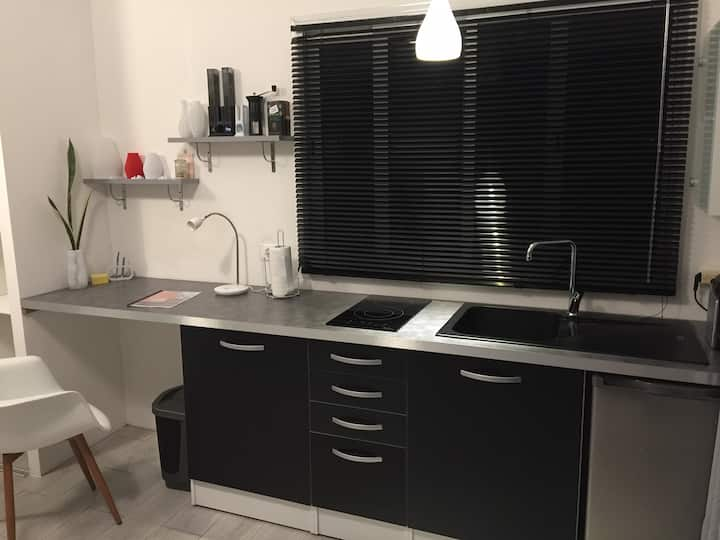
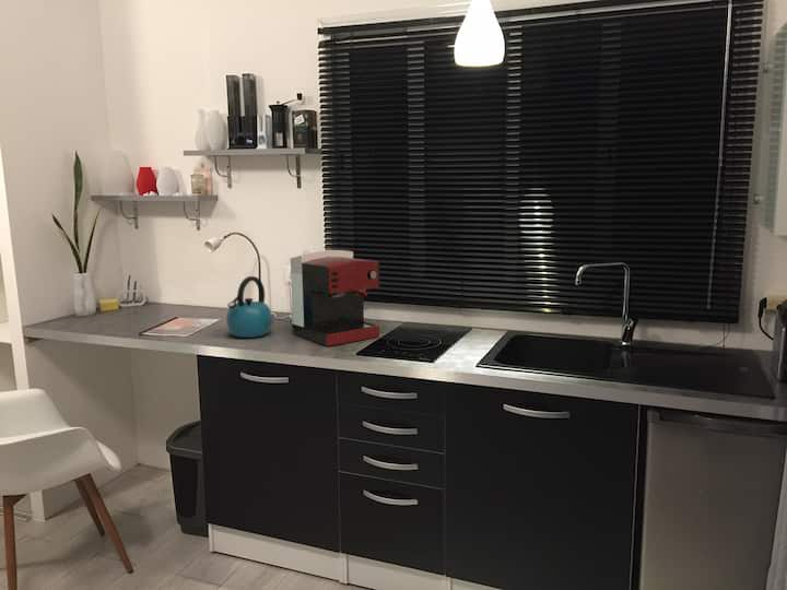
+ kettle (247, 306)
+ coffee maker (340, 294)
